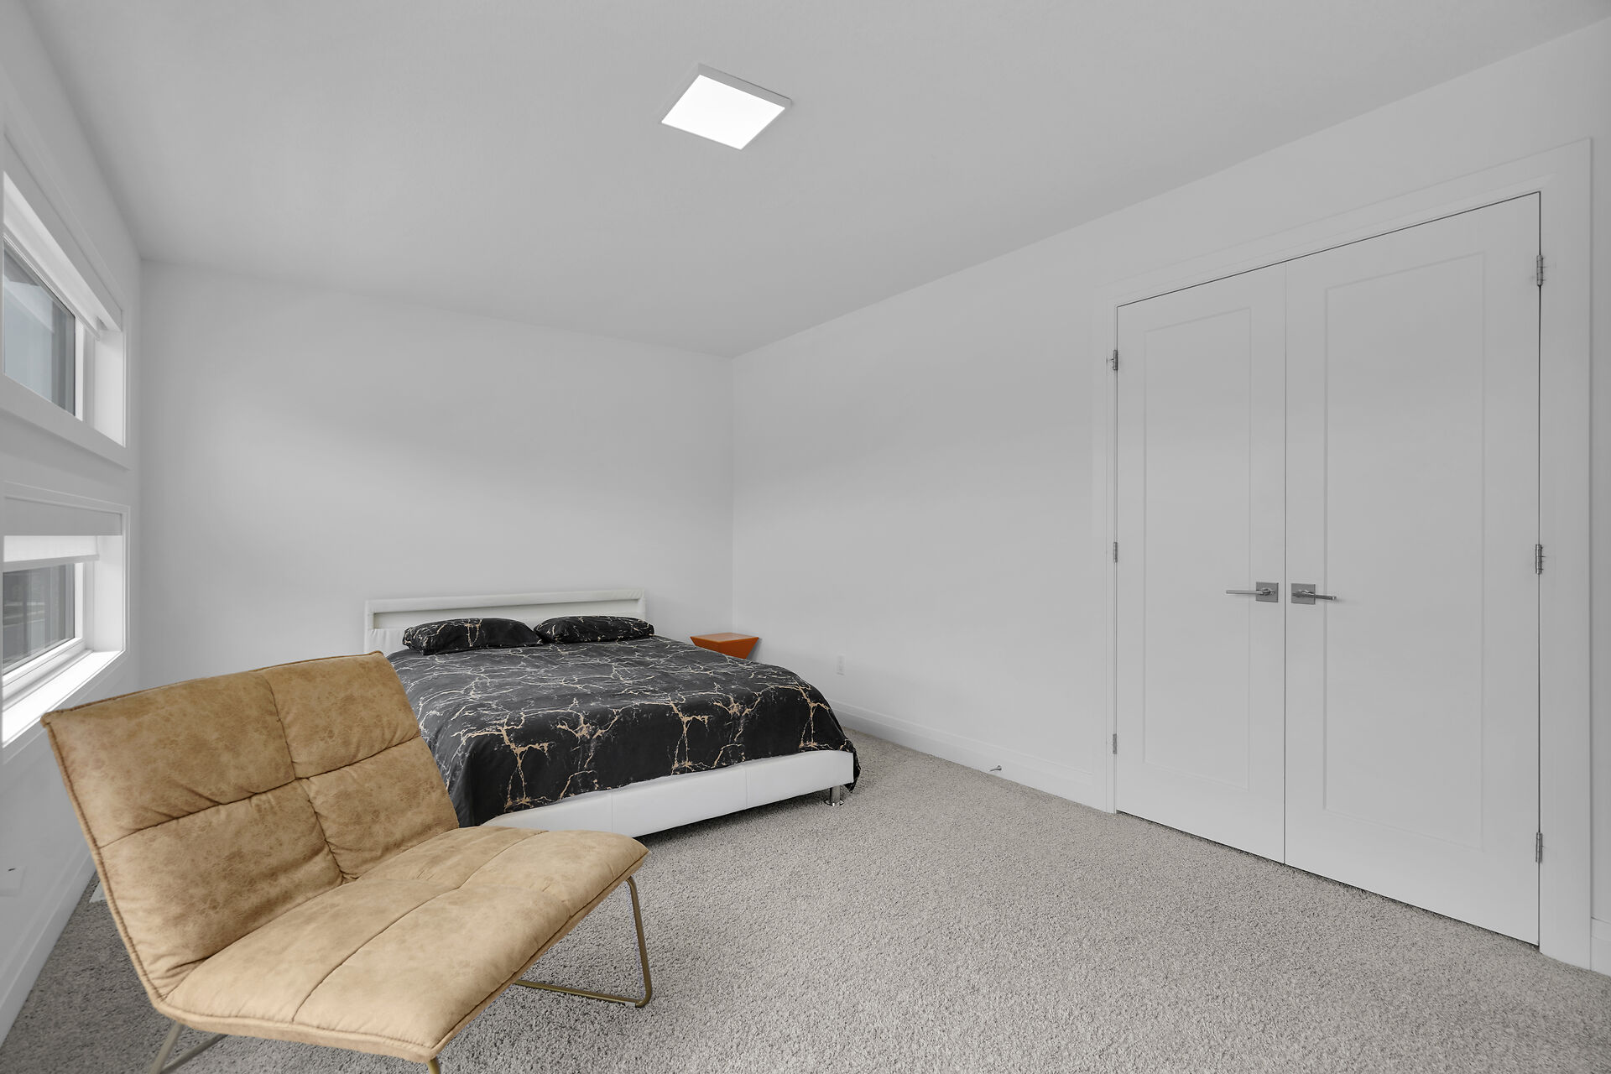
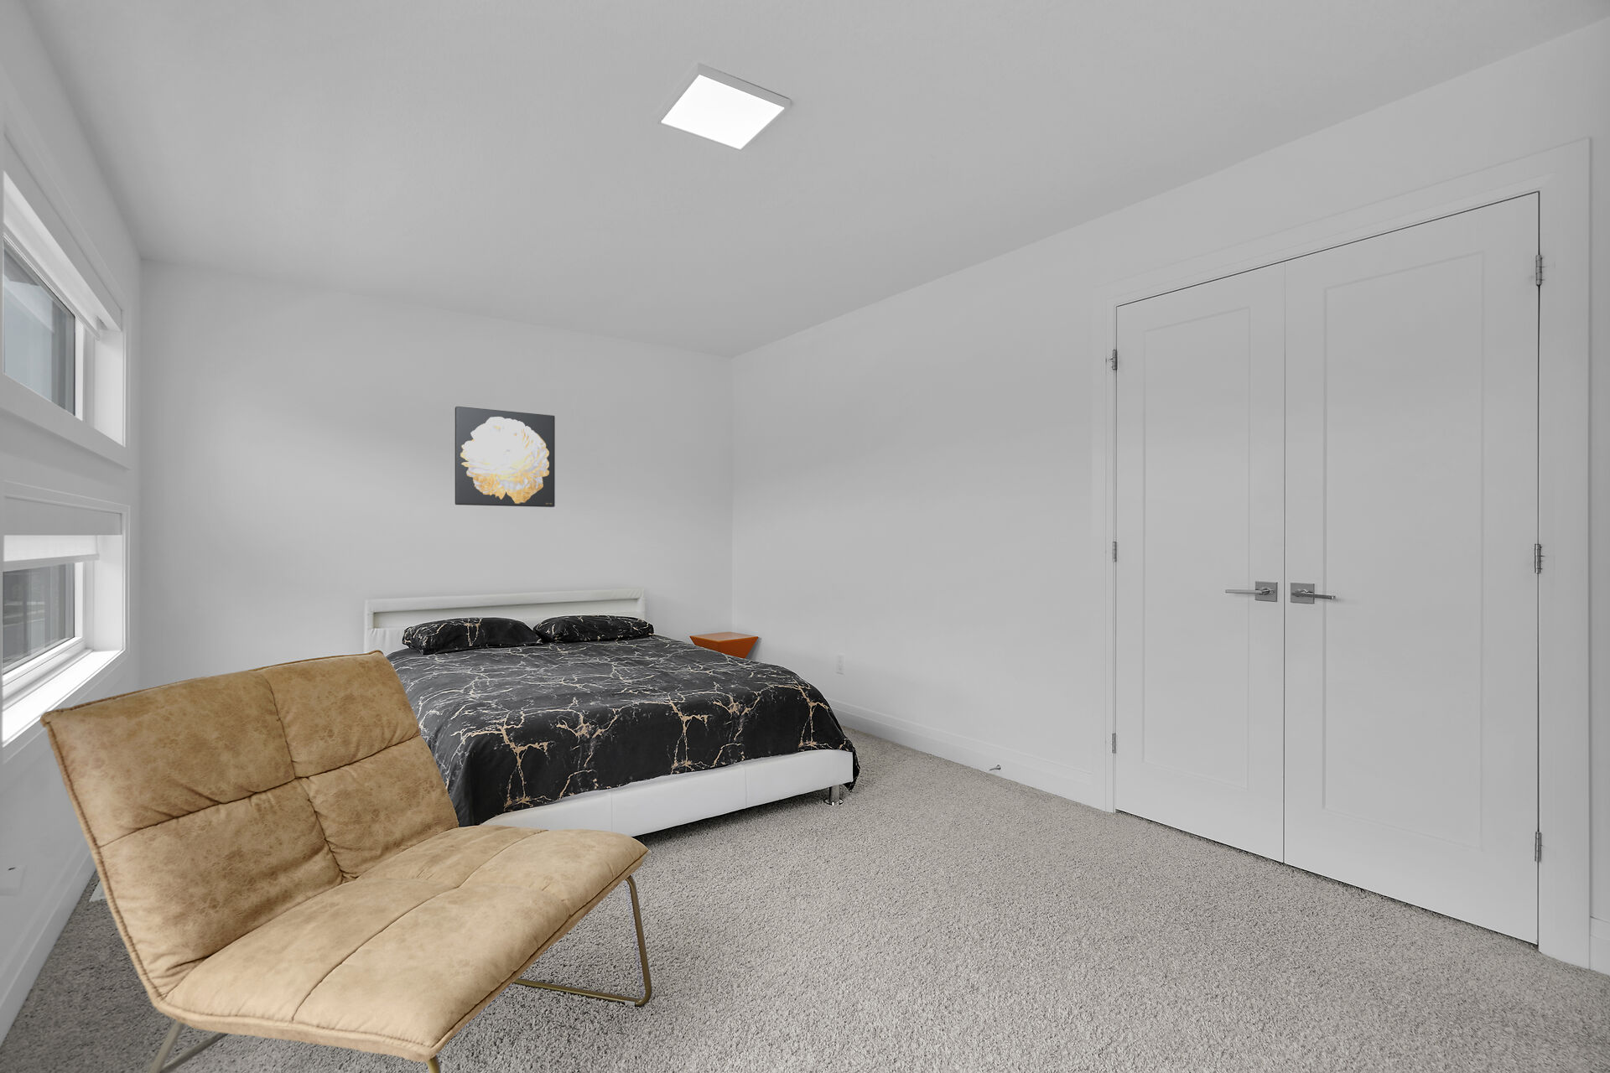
+ wall art (507, 459)
